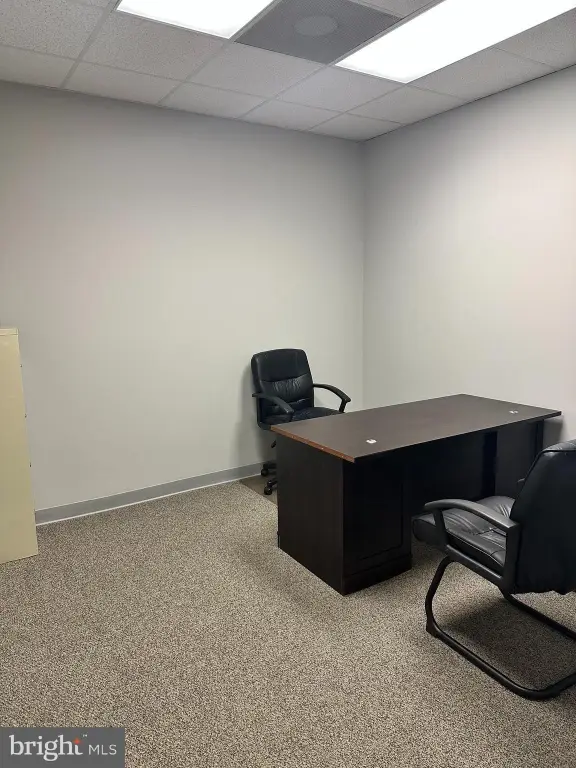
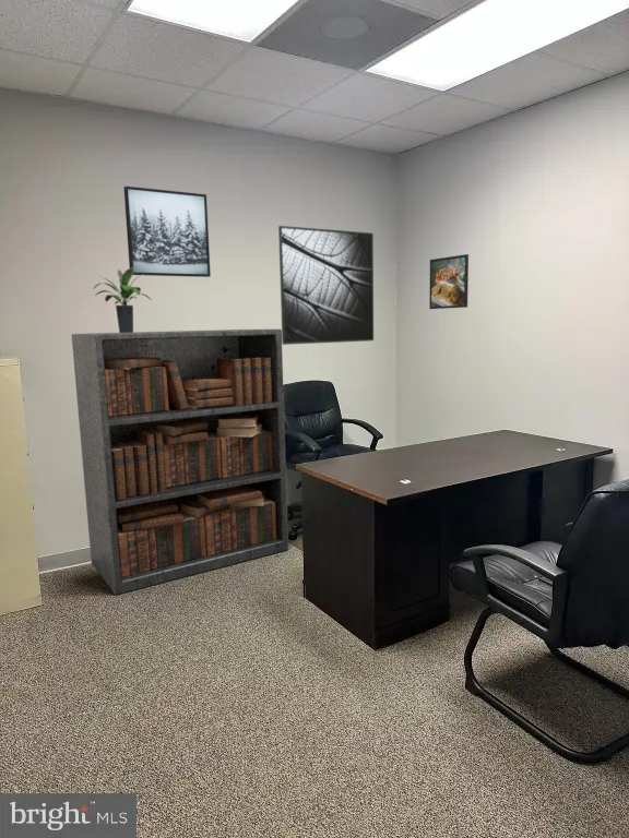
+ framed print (329, 287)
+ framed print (448, 283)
+ wall art (168, 234)
+ potted plant (123, 300)
+ bookcase (185, 447)
